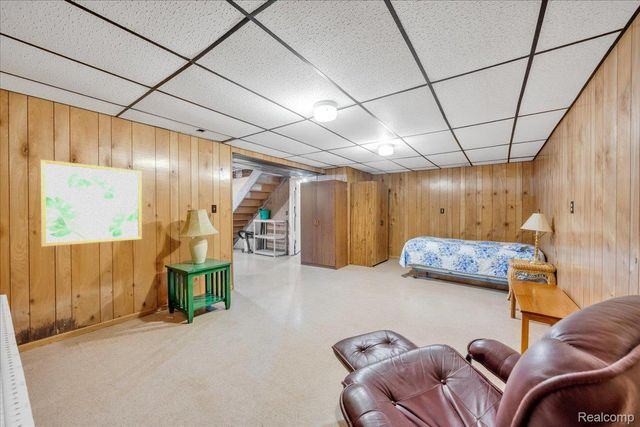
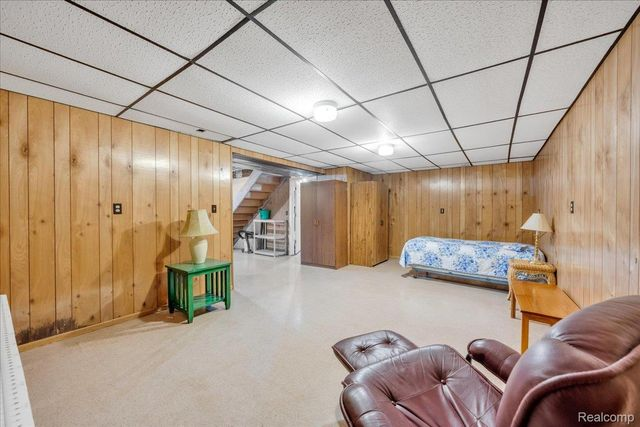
- wall art (96, 204)
